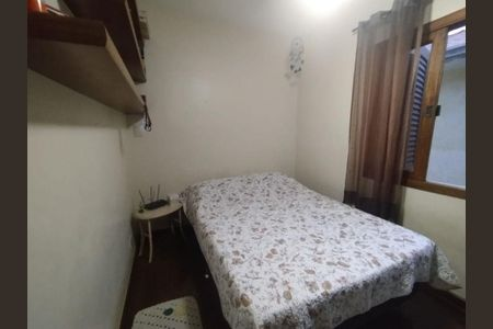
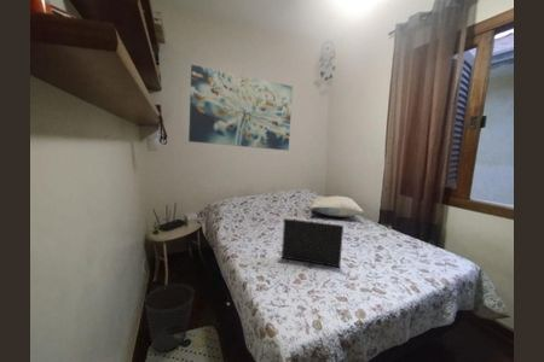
+ wastebasket (169, 316)
+ pillow (334, 205)
+ laptop (312, 237)
+ wall art (244, 111)
